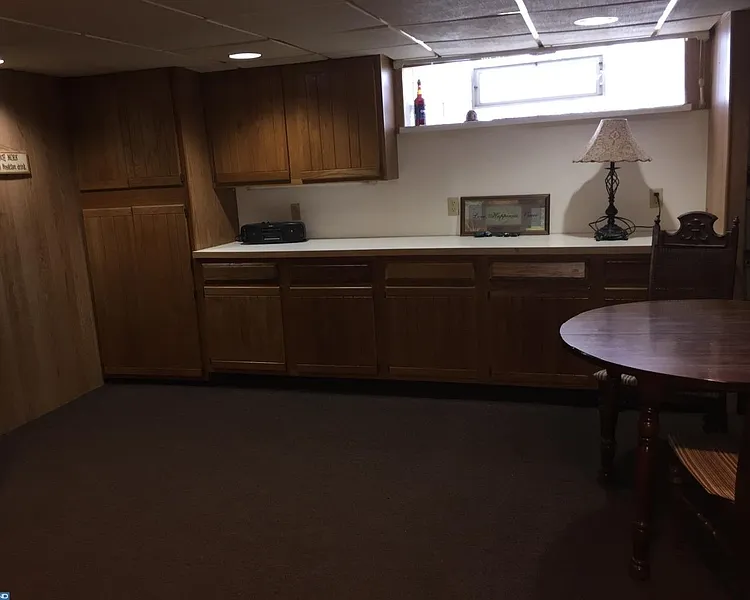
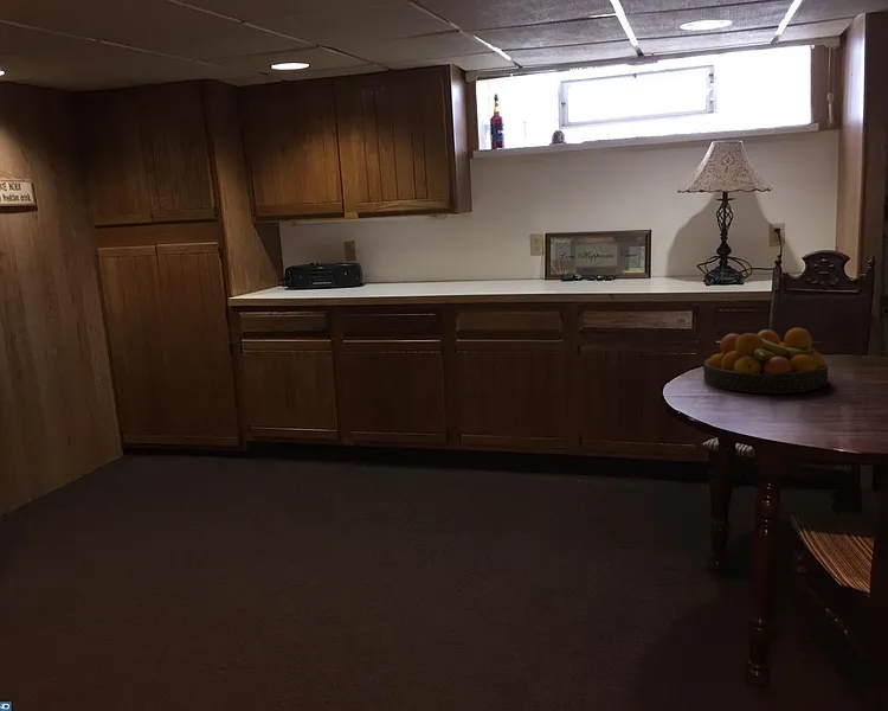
+ fruit bowl (764, 354)
